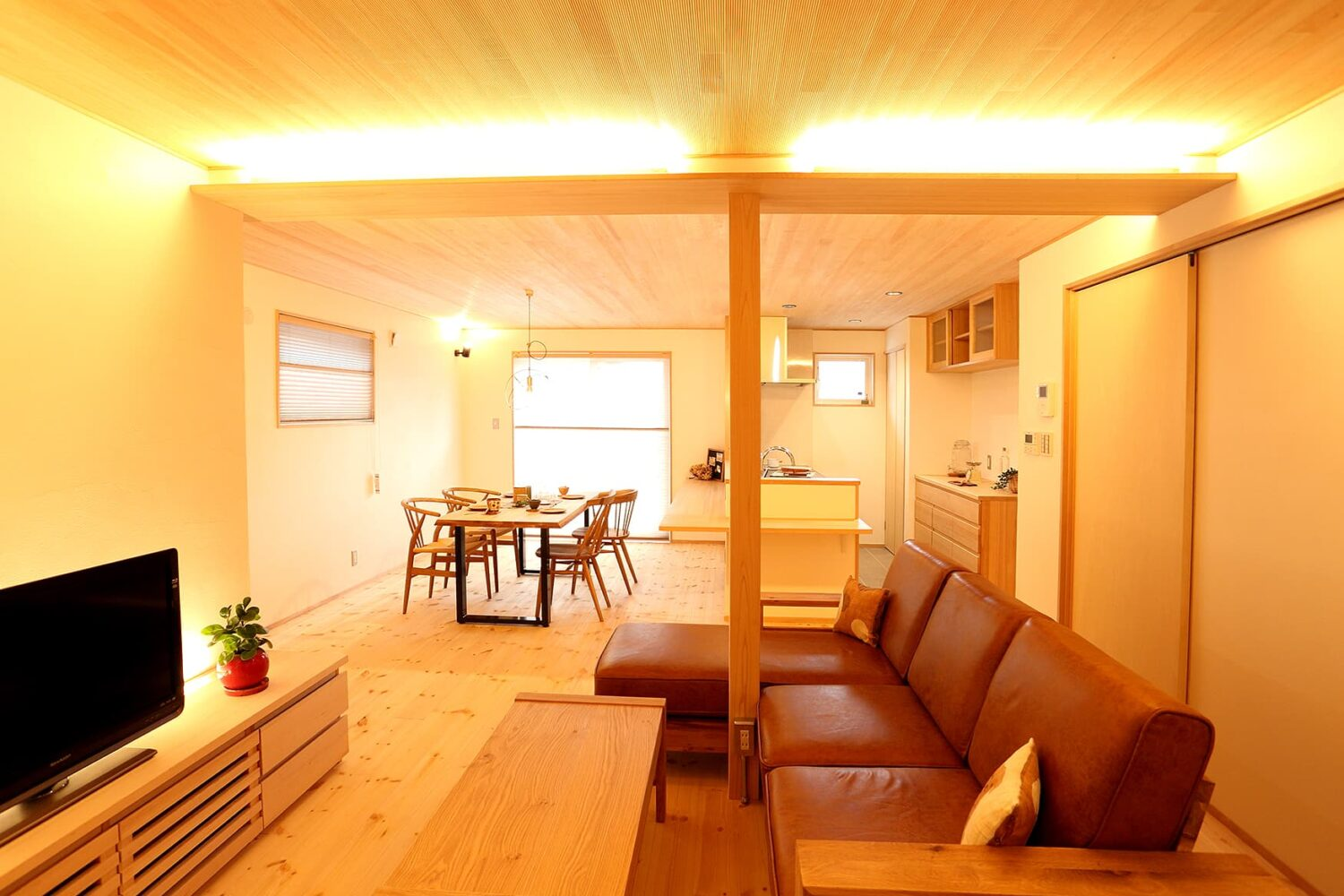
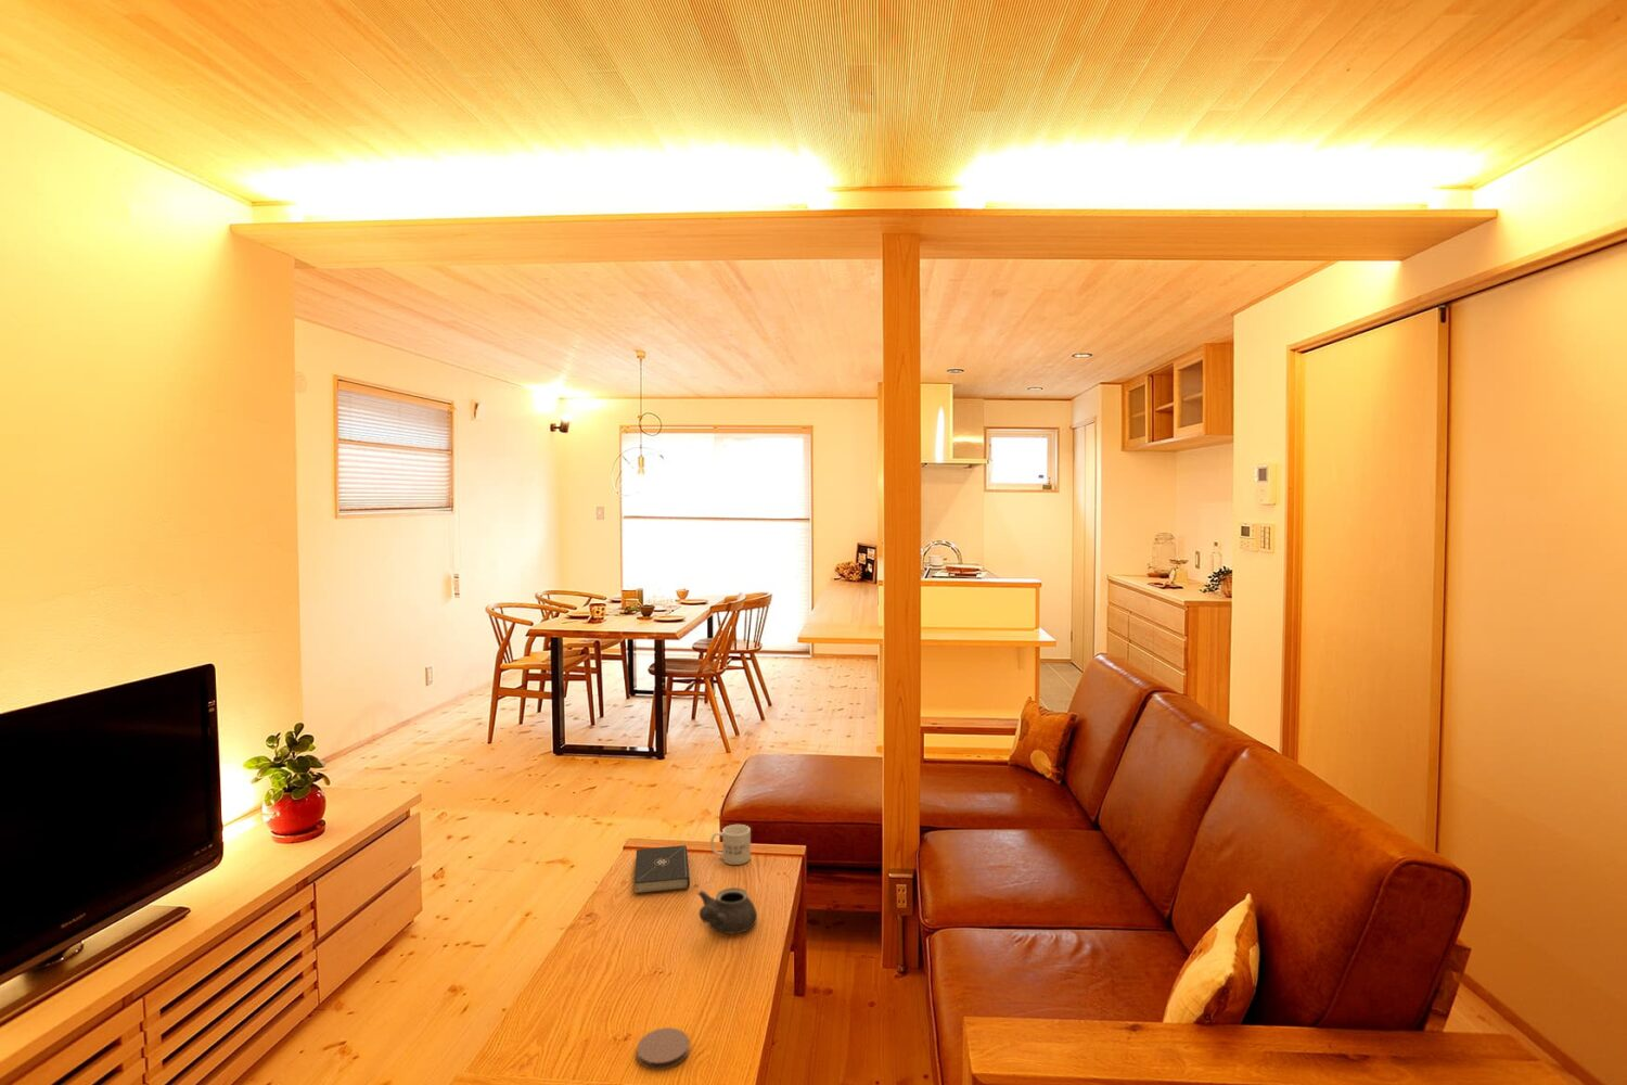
+ coaster (662, 1049)
+ book (662, 868)
+ mug (730, 843)
+ teapot (721, 911)
